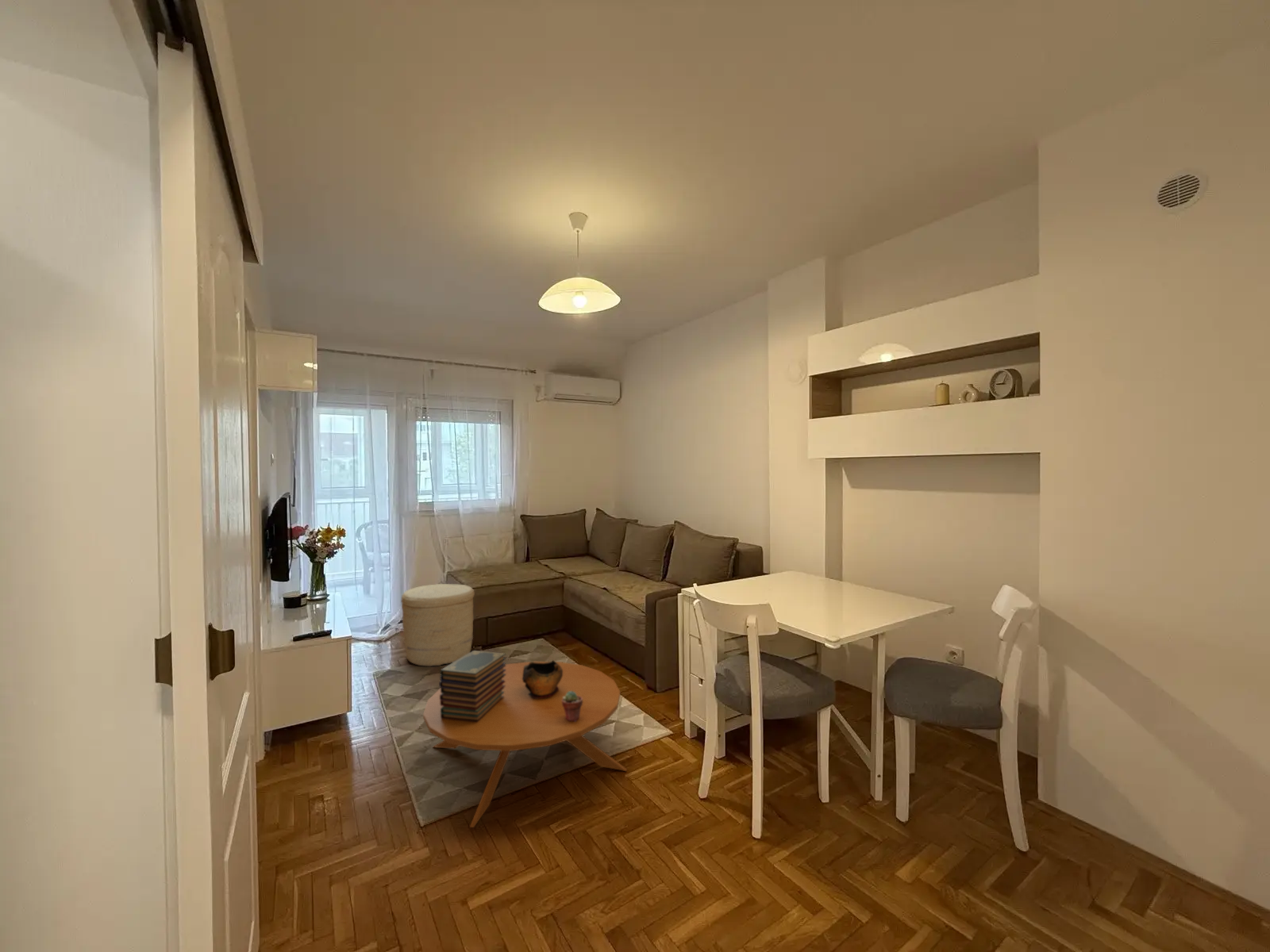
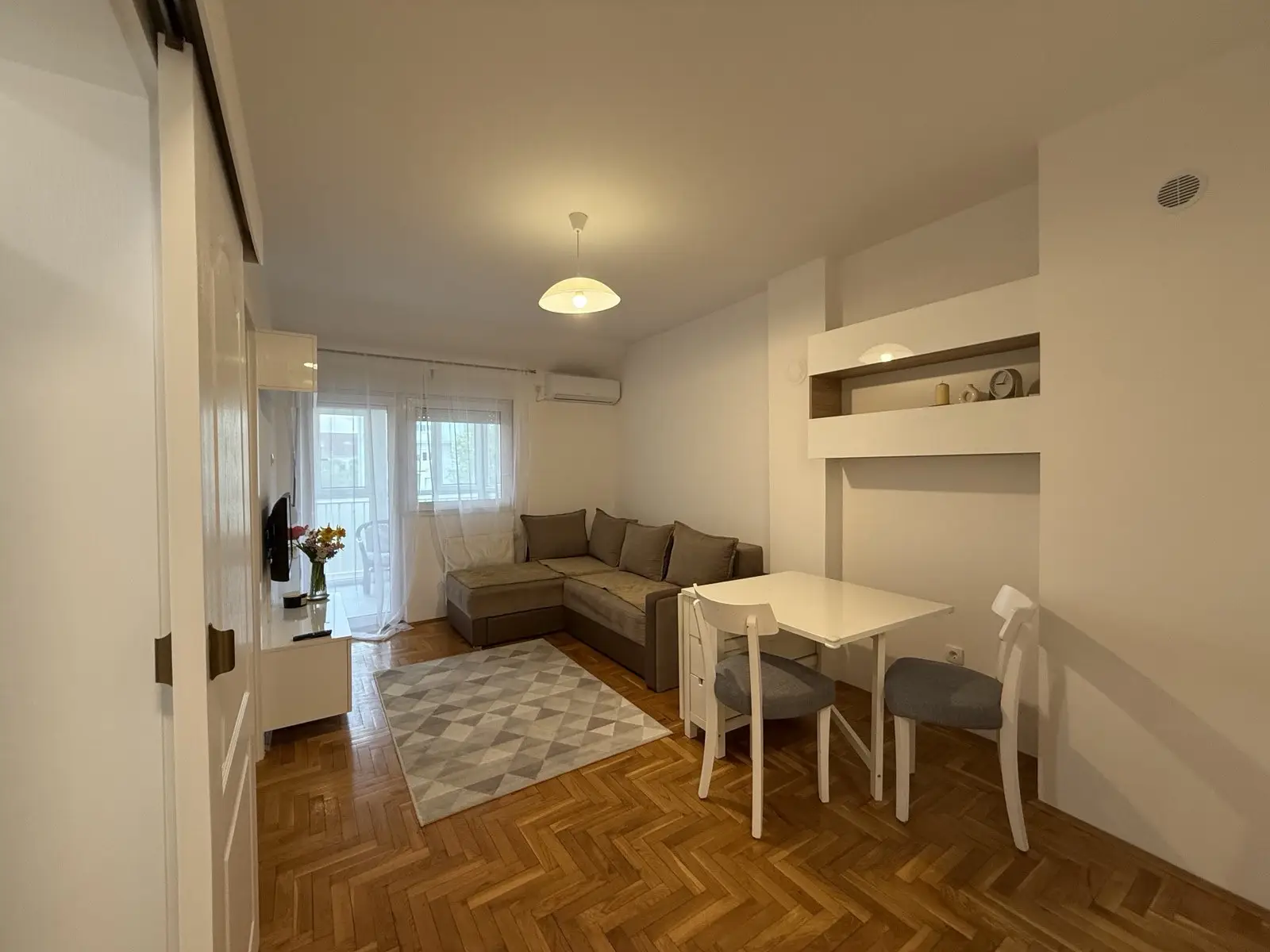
- basket (438, 622)
- decorative bowl (542, 675)
- coffee table (525, 727)
- book stack (474, 684)
- potted succulent (572, 704)
